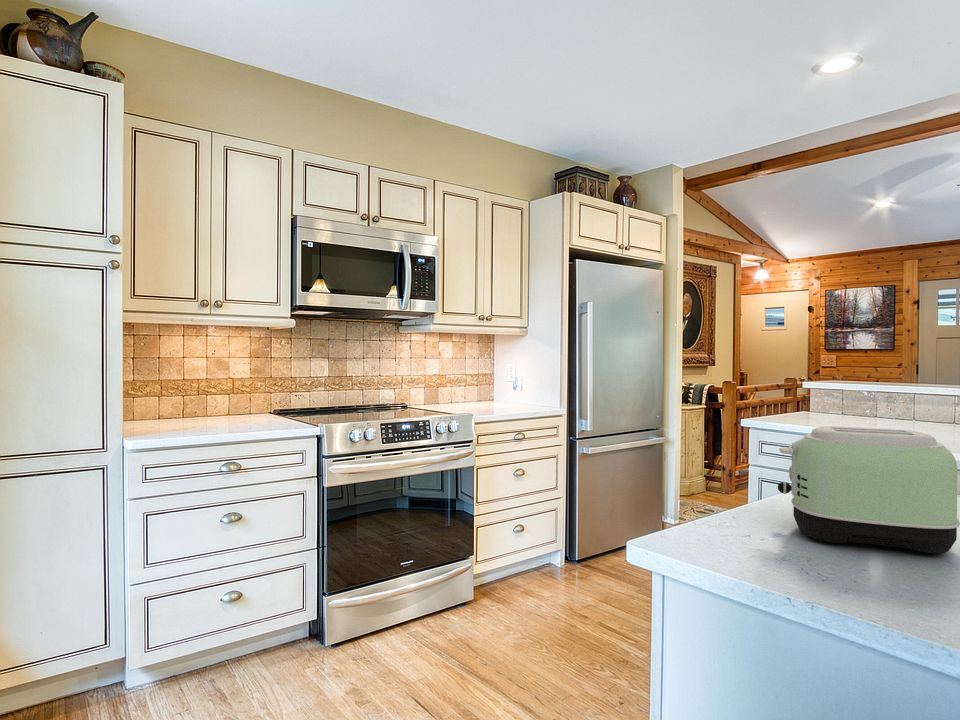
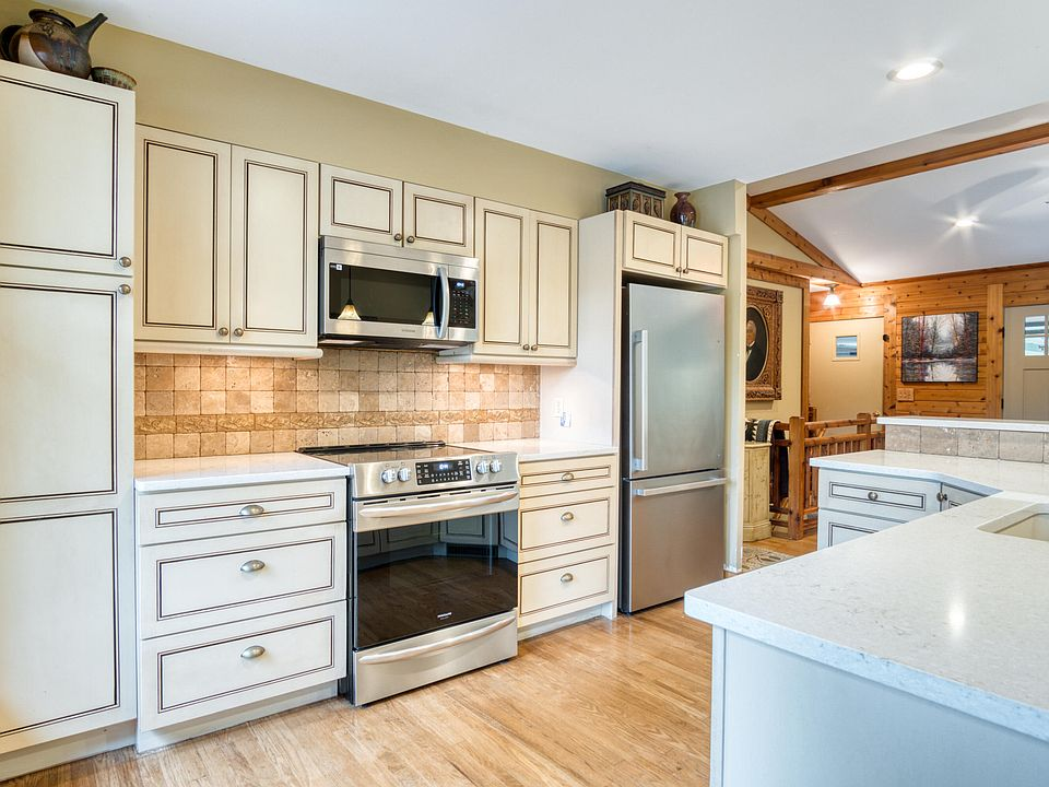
- toaster (863, 484)
